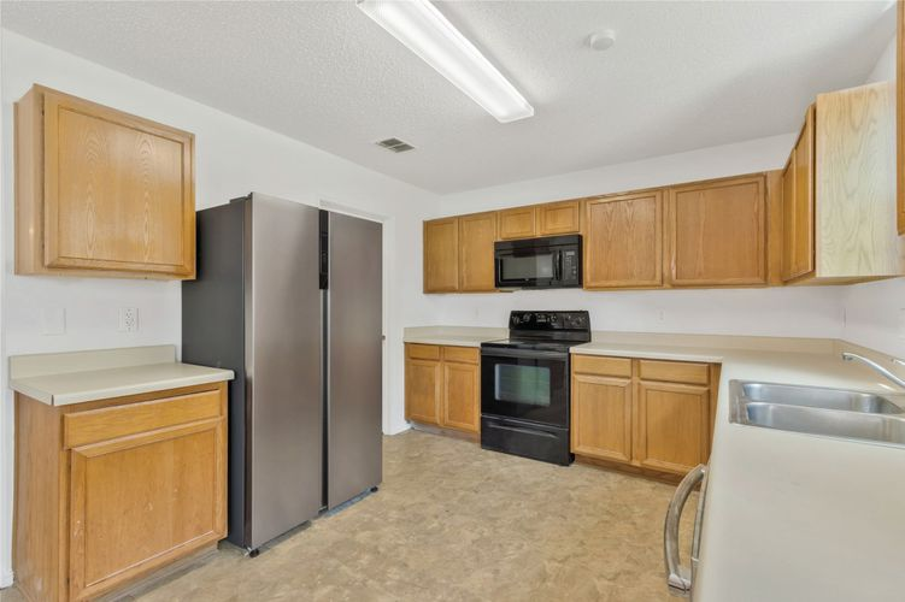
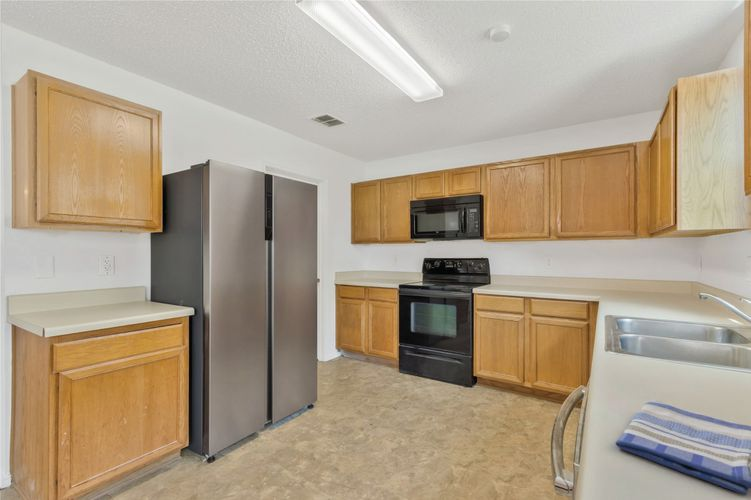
+ dish towel (688, 437)
